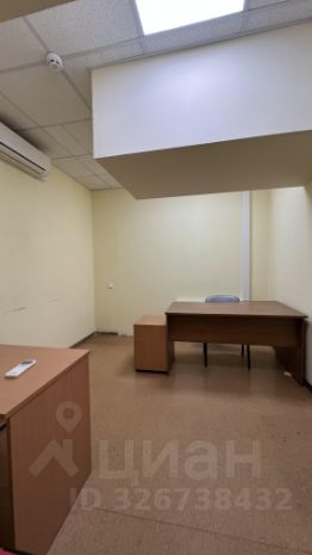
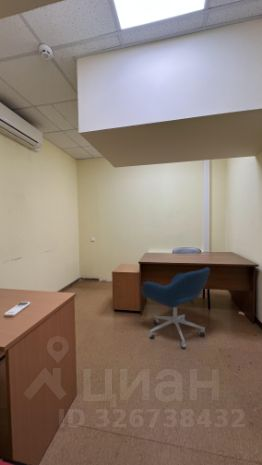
+ office chair (176, 299)
